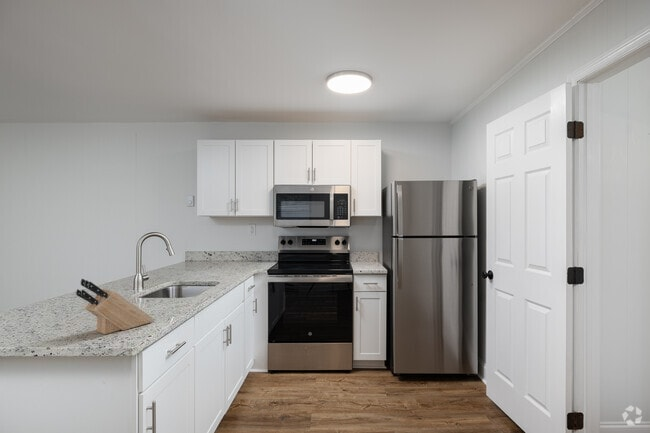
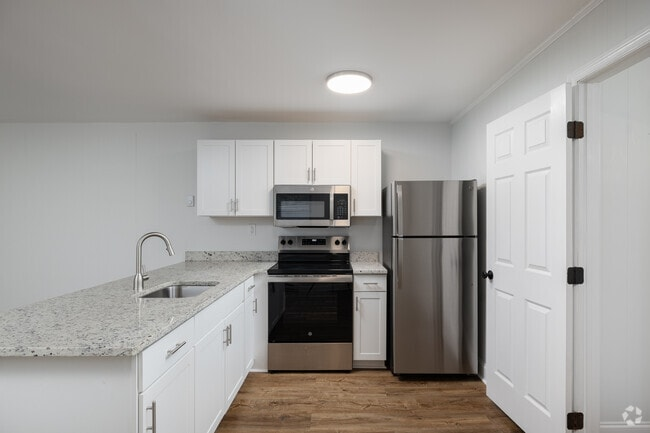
- knife block (116, 302)
